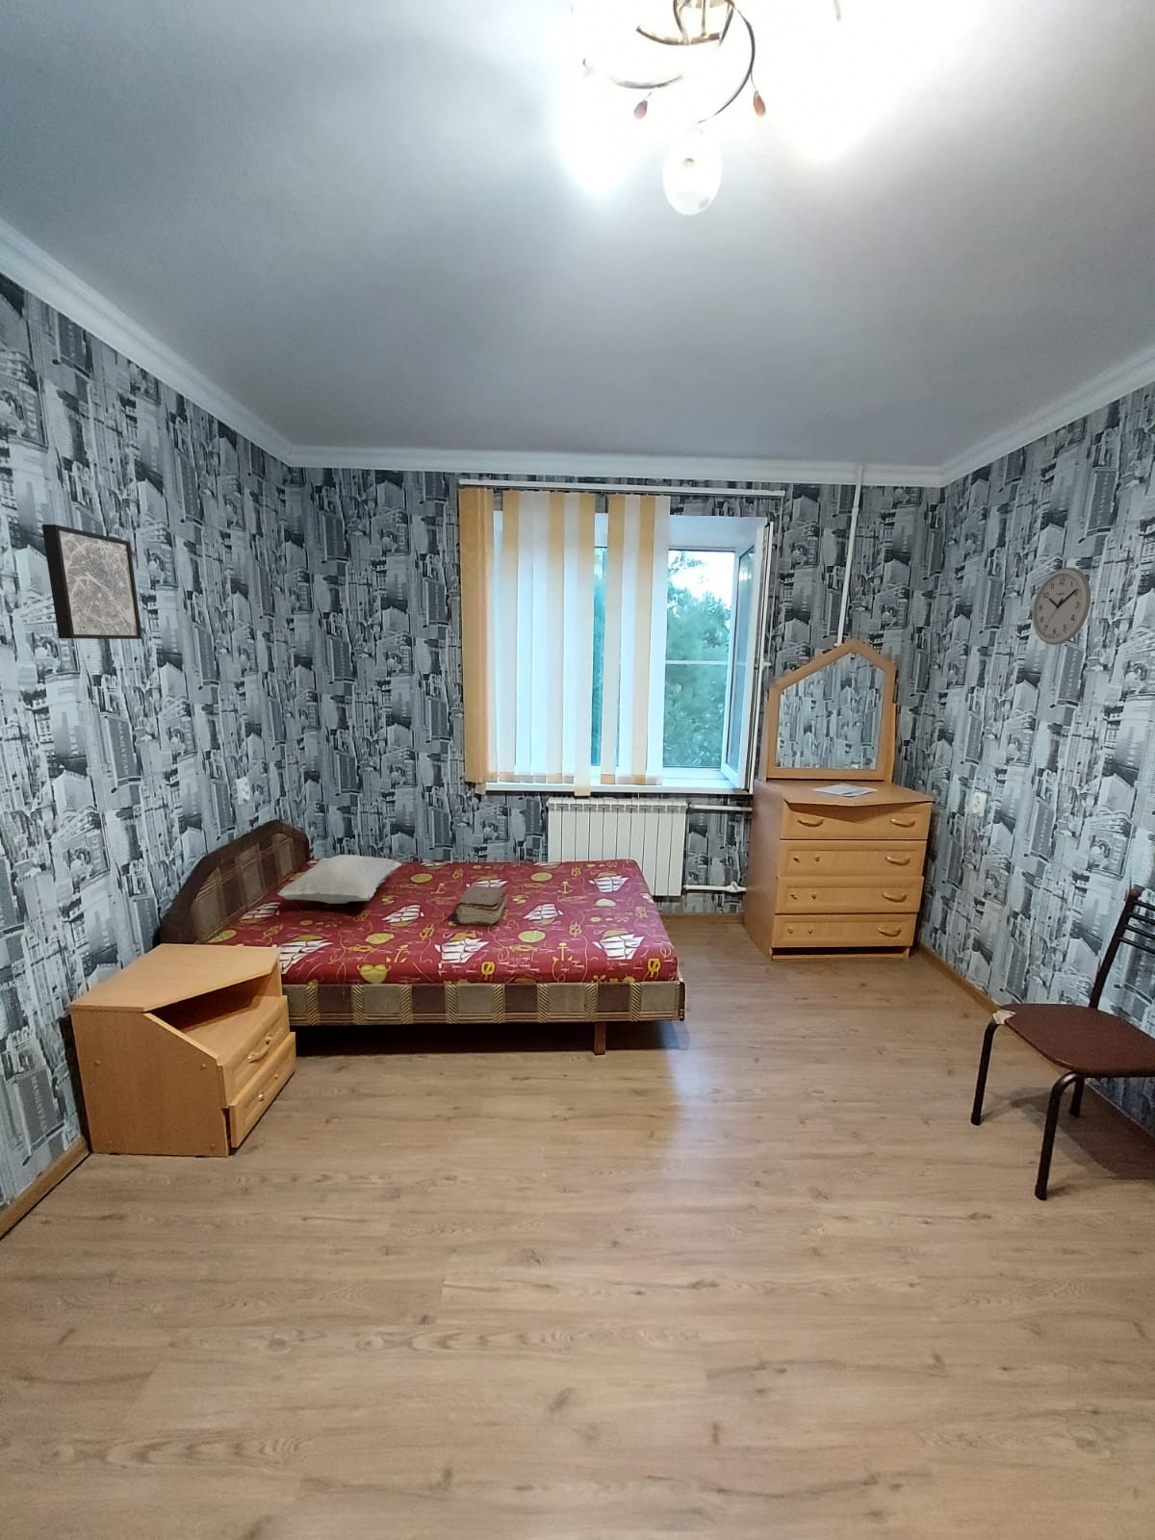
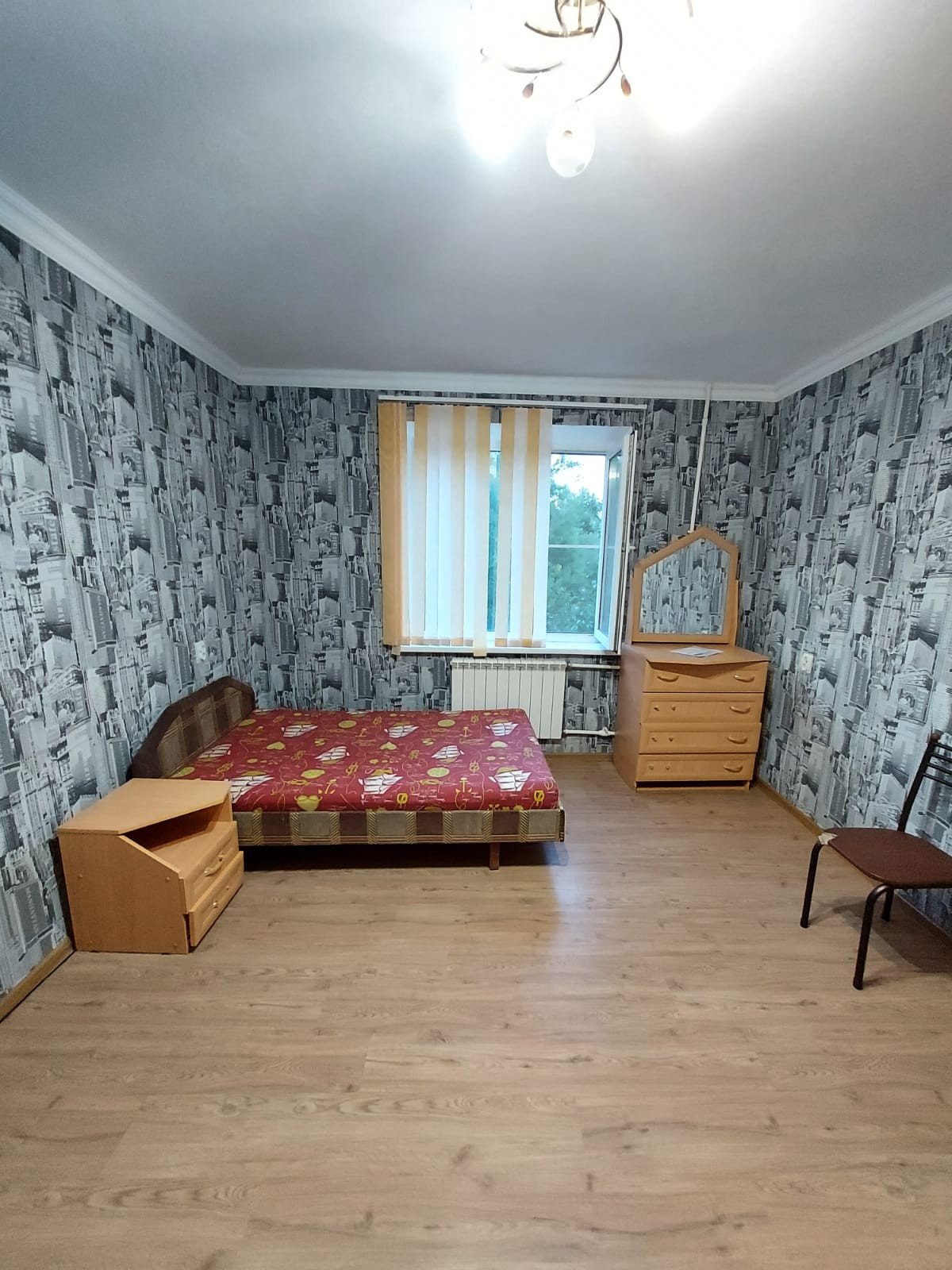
- wall art (96, 586)
- book (482, 903)
- wall clock (1058, 606)
- cushion (343, 878)
